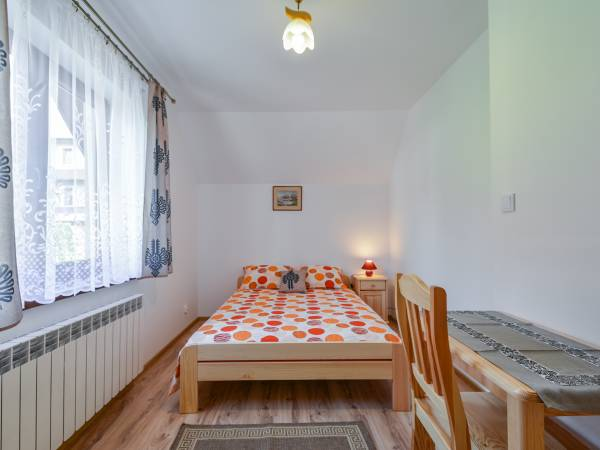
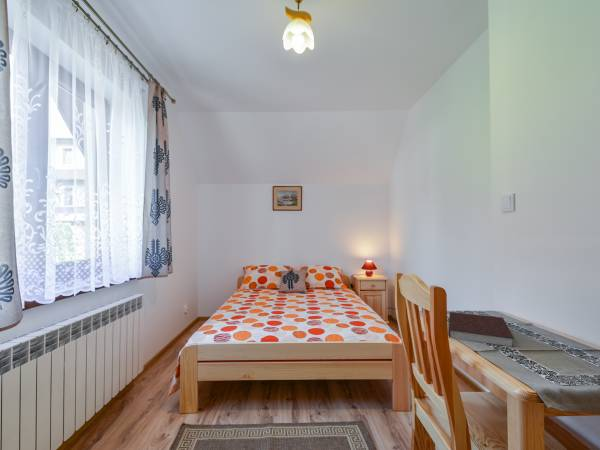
+ notebook (477, 327)
